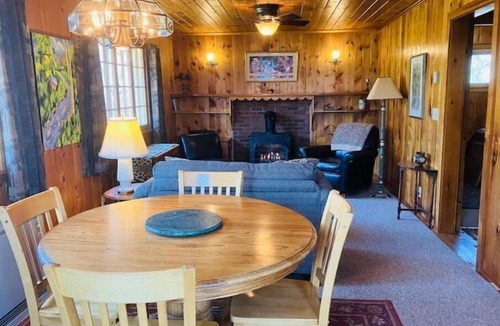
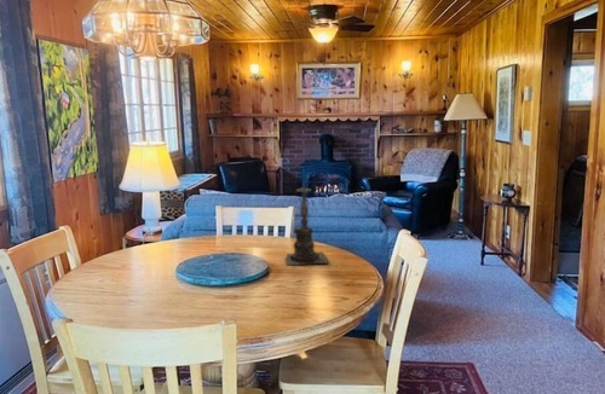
+ candle holder (304, 218)
